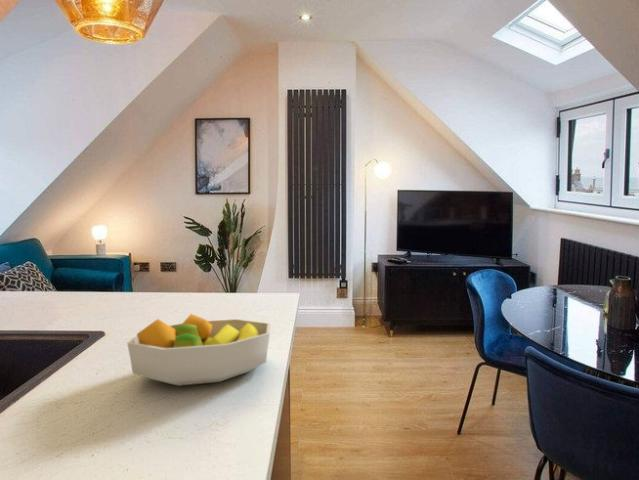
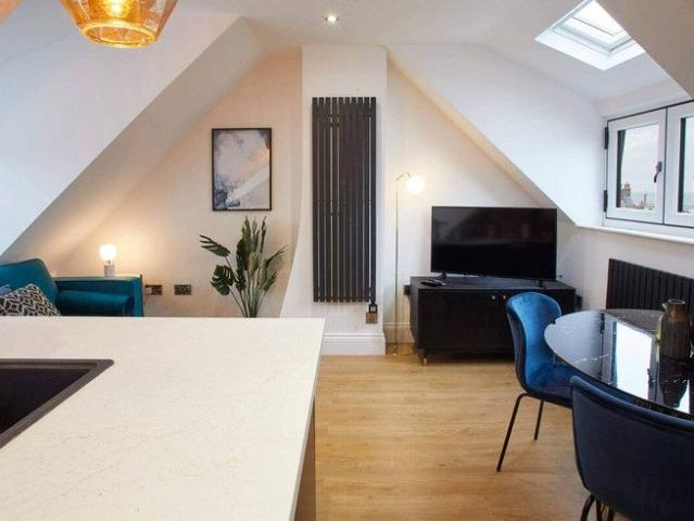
- fruit bowl (205, 342)
